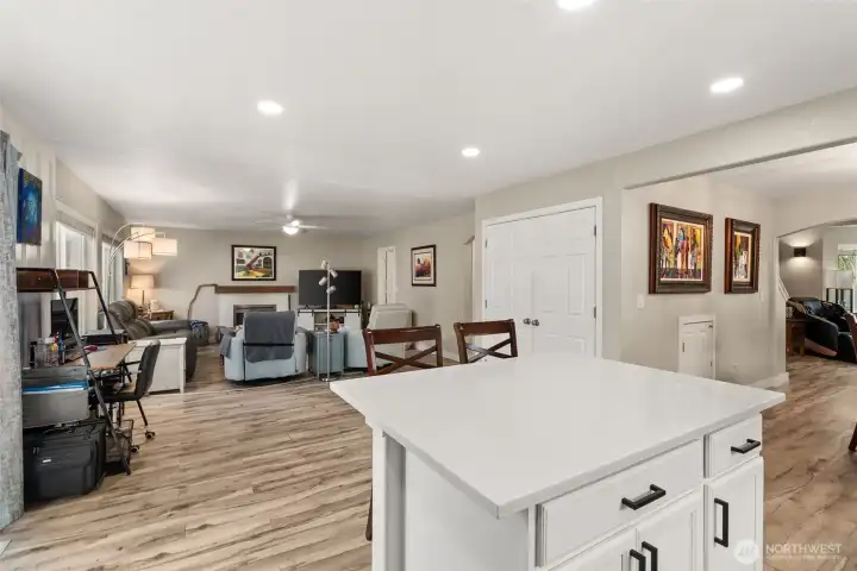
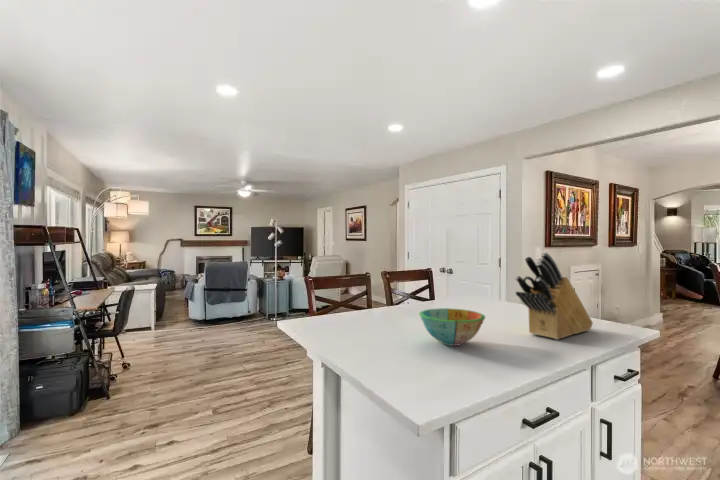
+ bowl (451, 328)
+ knife block (554, 292)
